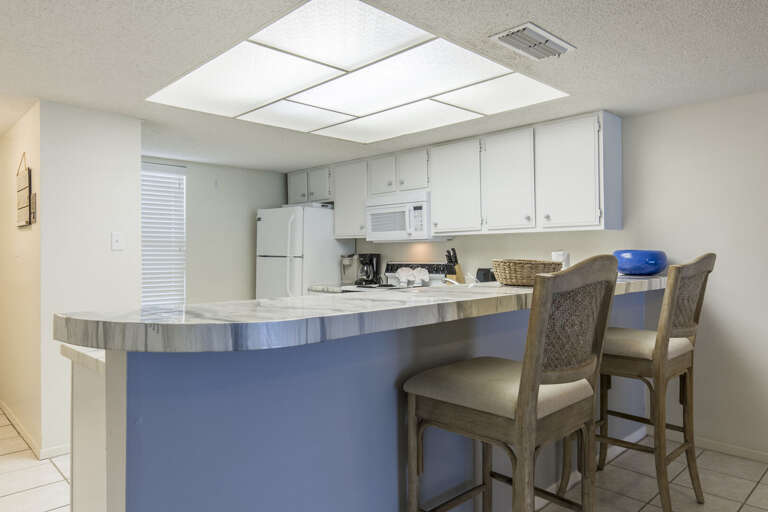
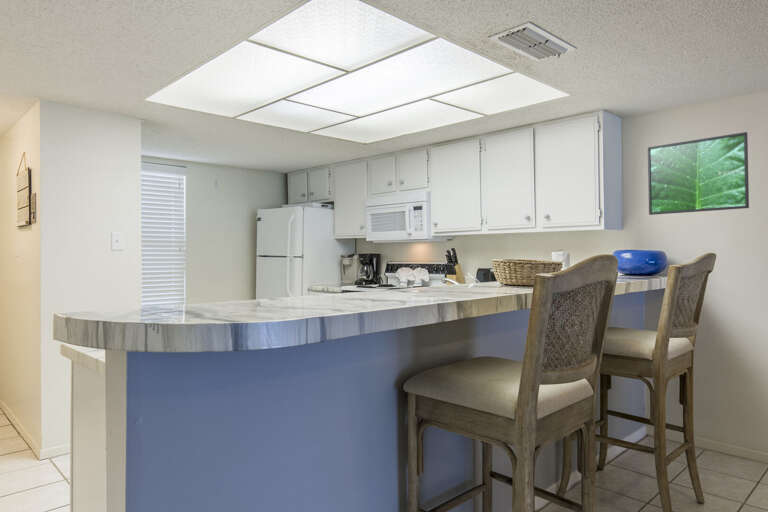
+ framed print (695, 175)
